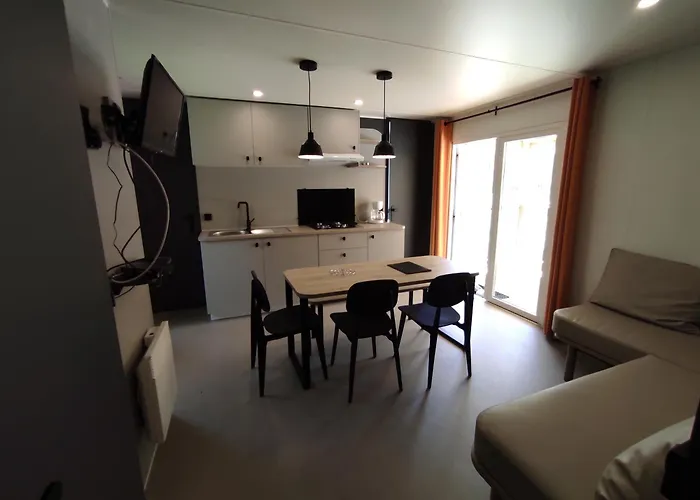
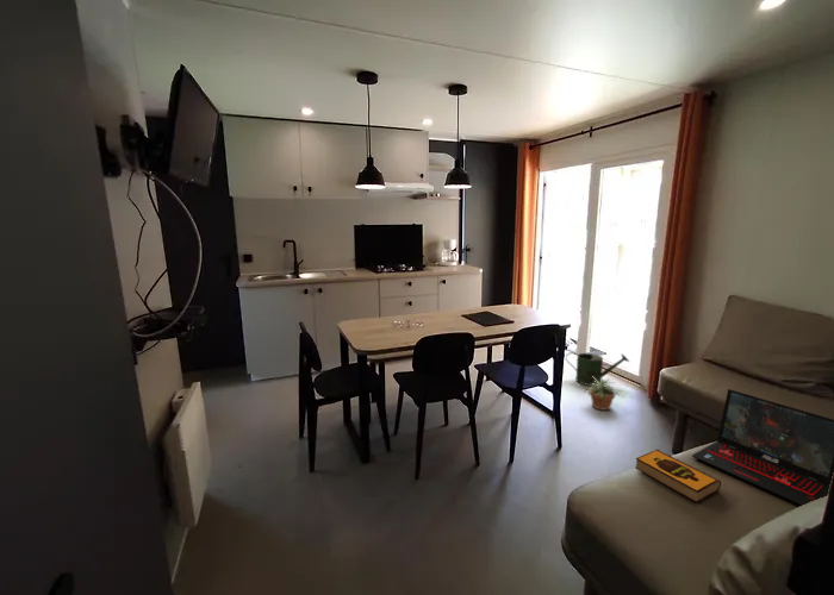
+ hardback book (676, 472)
+ watering can (596, 367)
+ potted plant (602, 392)
+ laptop (764, 441)
